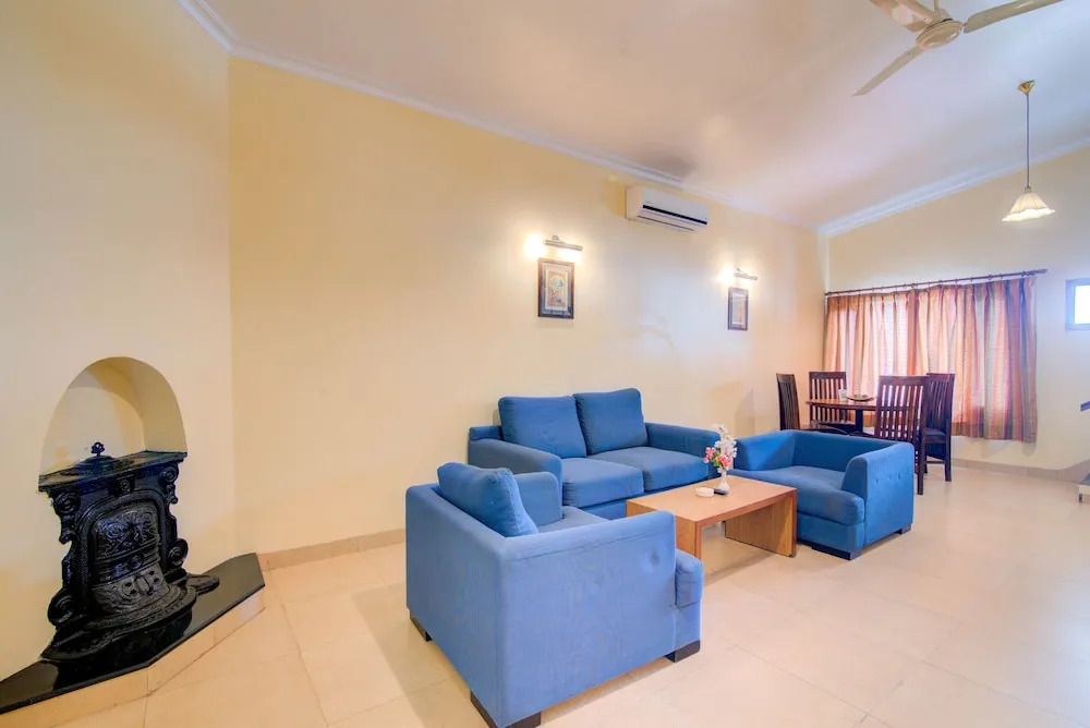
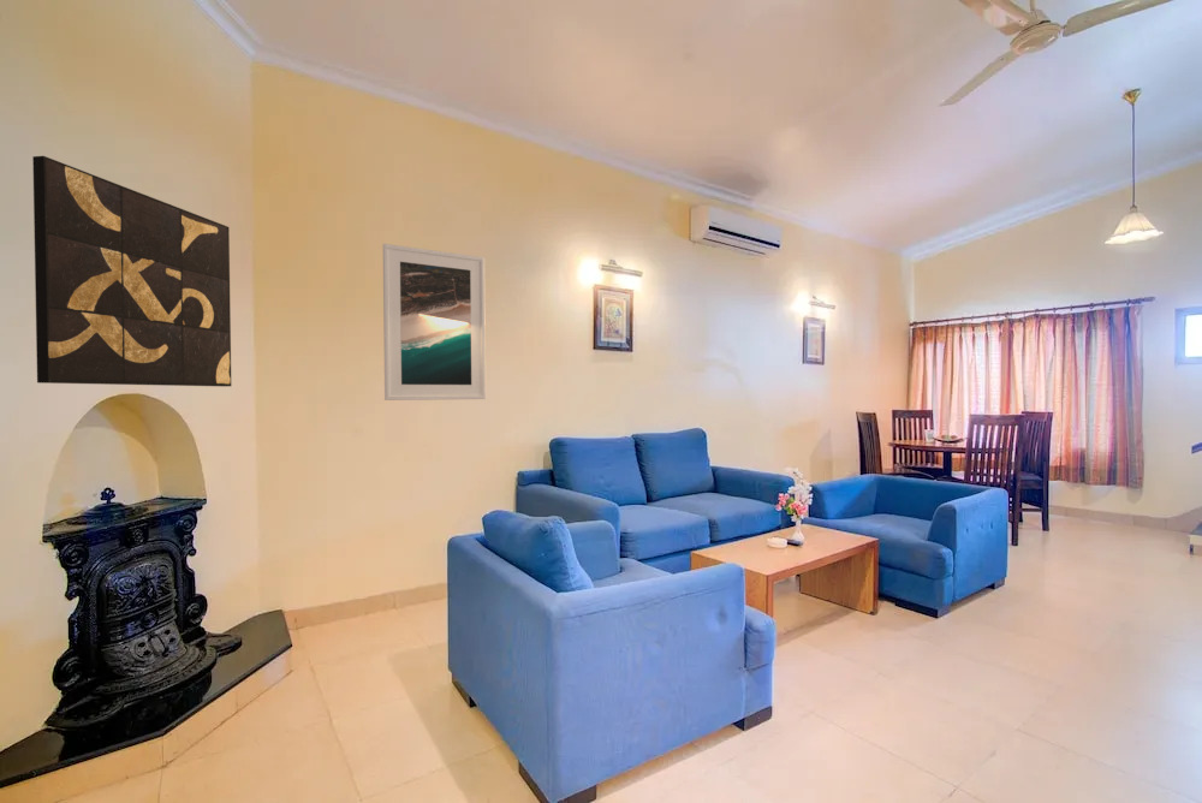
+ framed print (436, 325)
+ wall art (149, 291)
